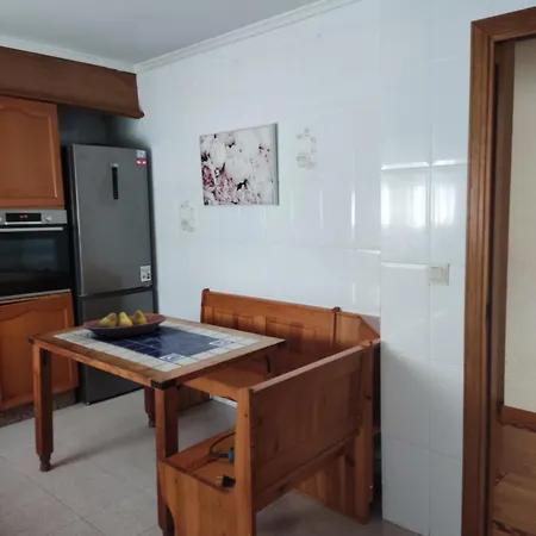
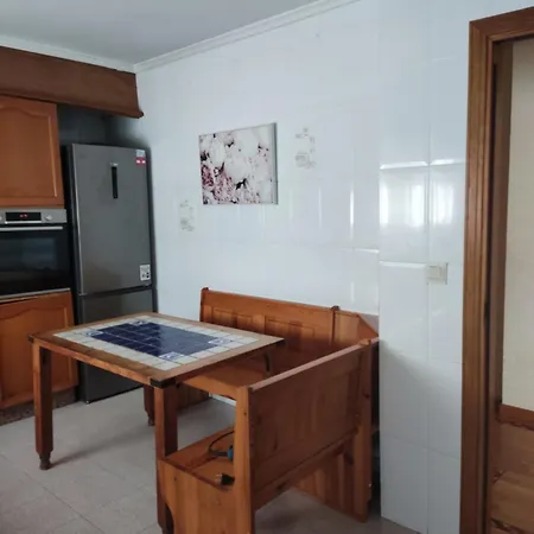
- fruit bowl (125, 322)
